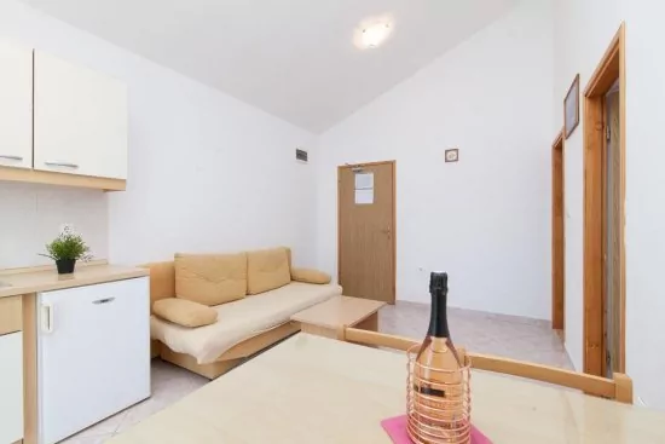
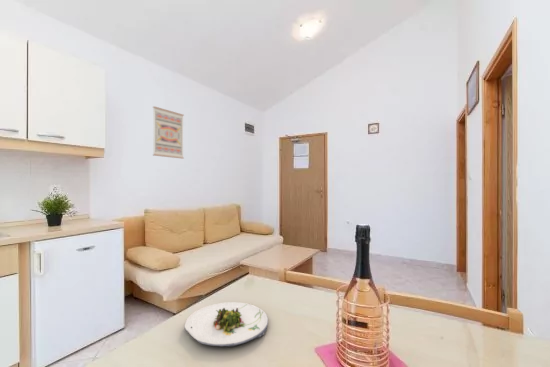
+ salad plate (228, 316)
+ wall art (169, 133)
